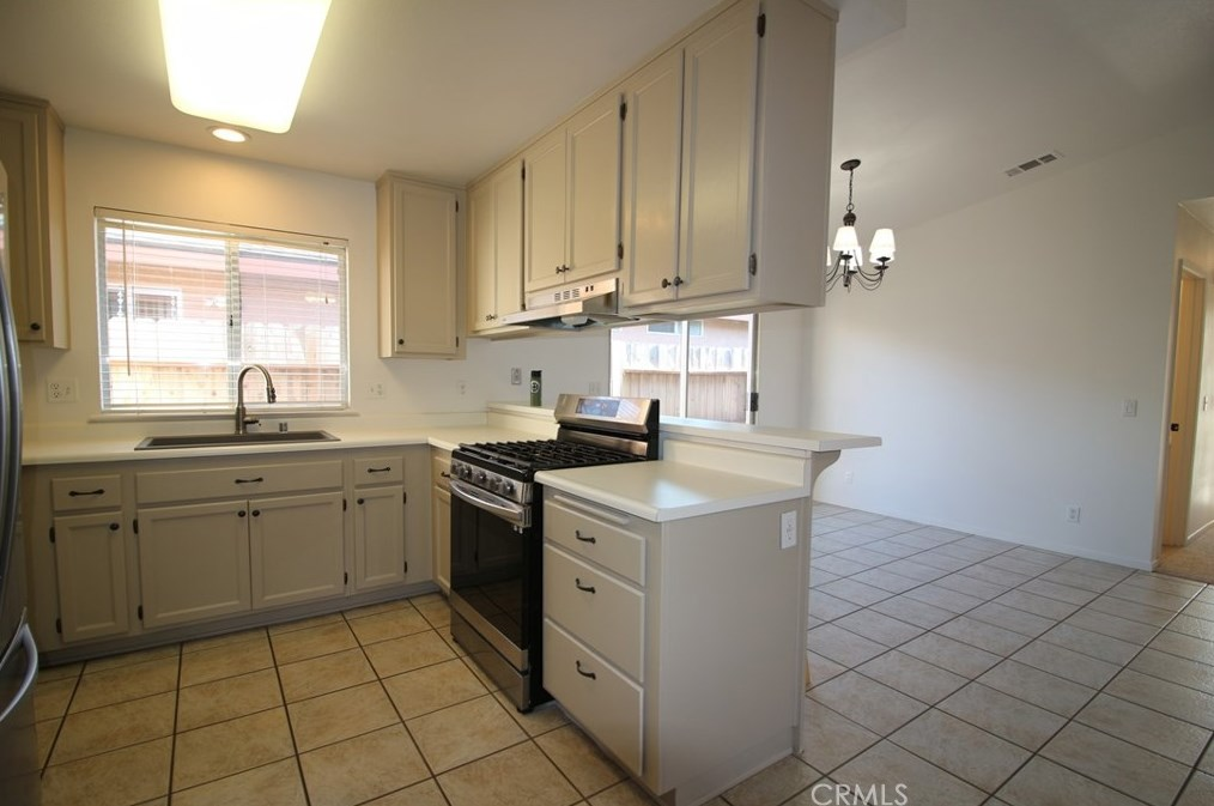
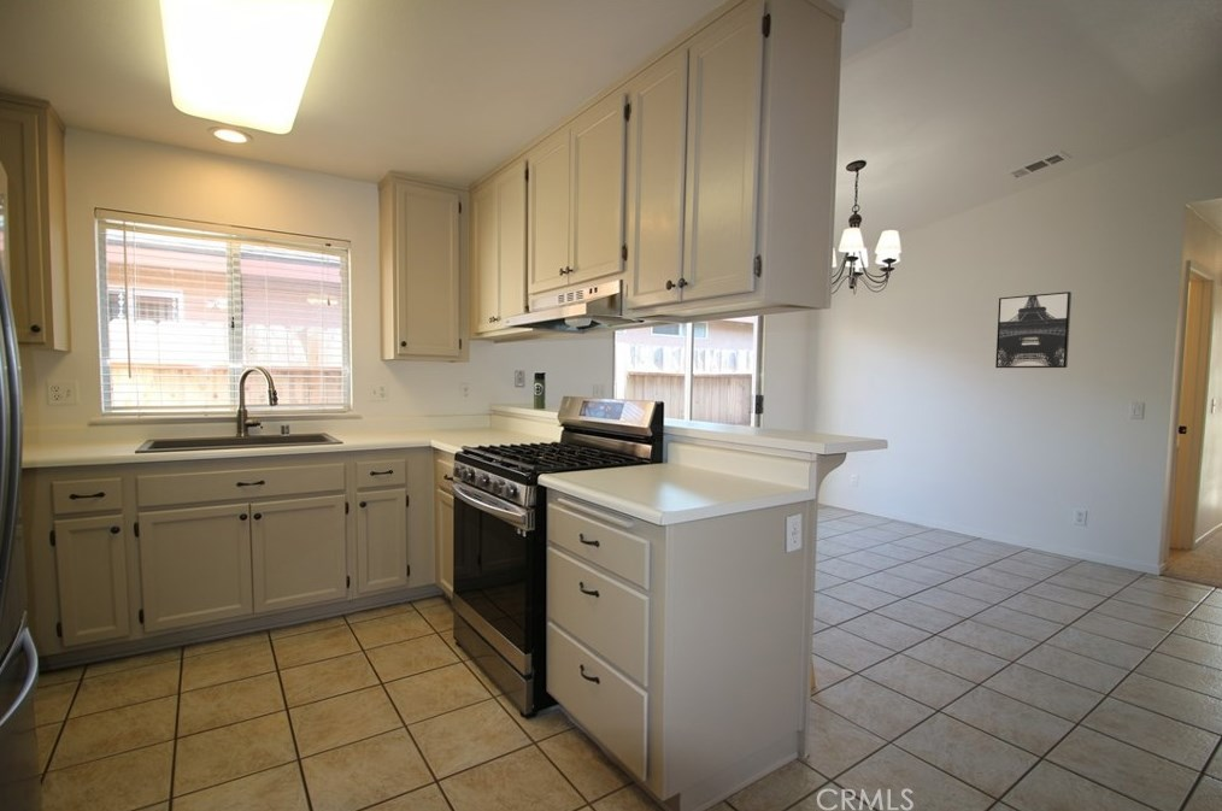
+ wall art (1032, 331)
